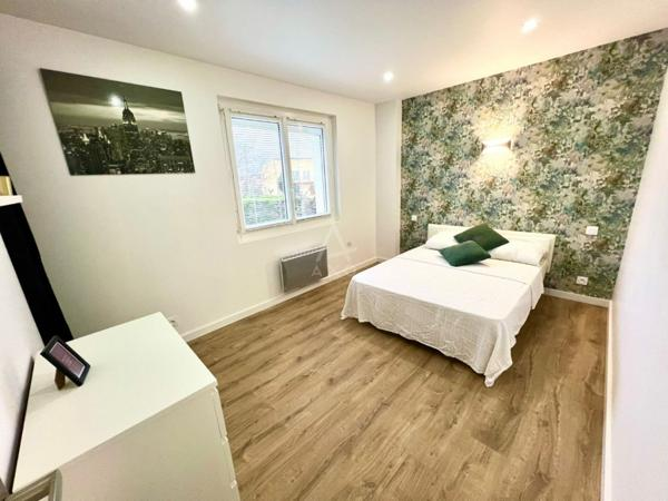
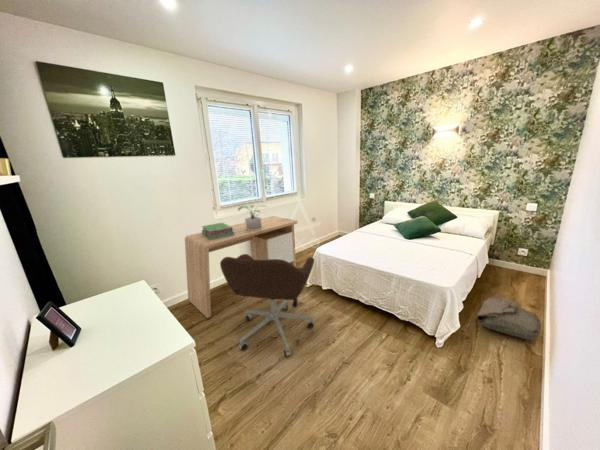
+ bag (509, 315)
+ stack of books (217, 230)
+ office chair (272, 288)
+ potted plant (251, 216)
+ desk (252, 257)
